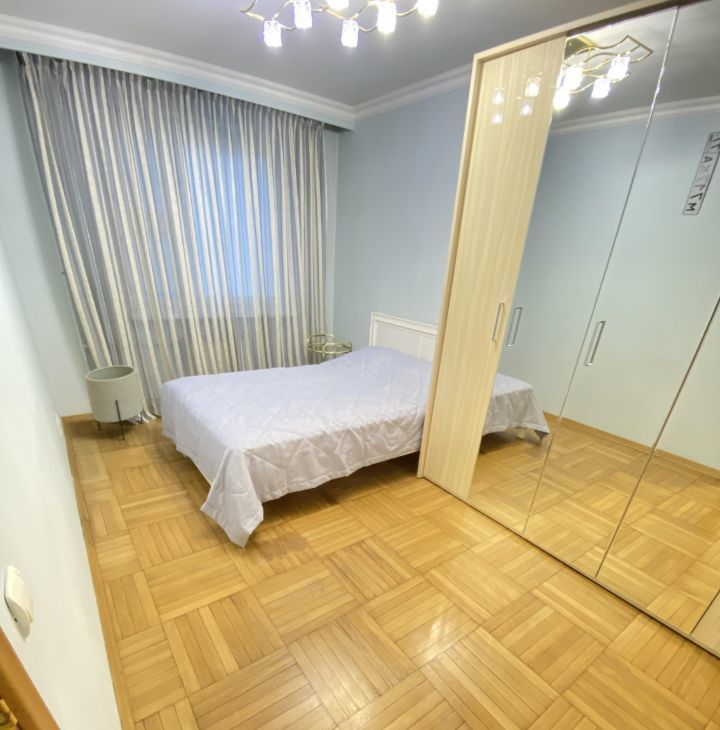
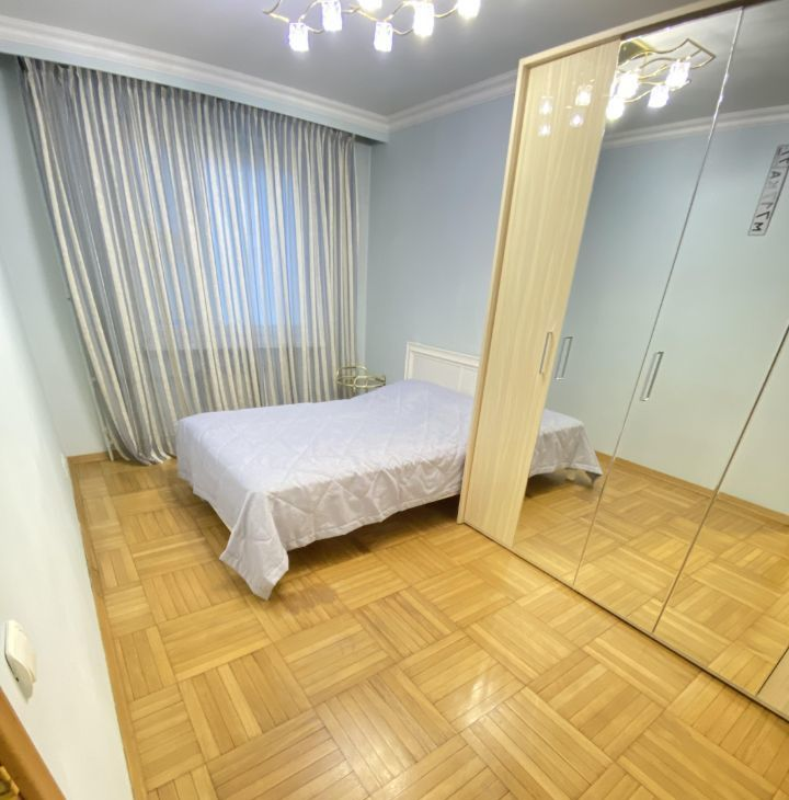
- planter (117, 402)
